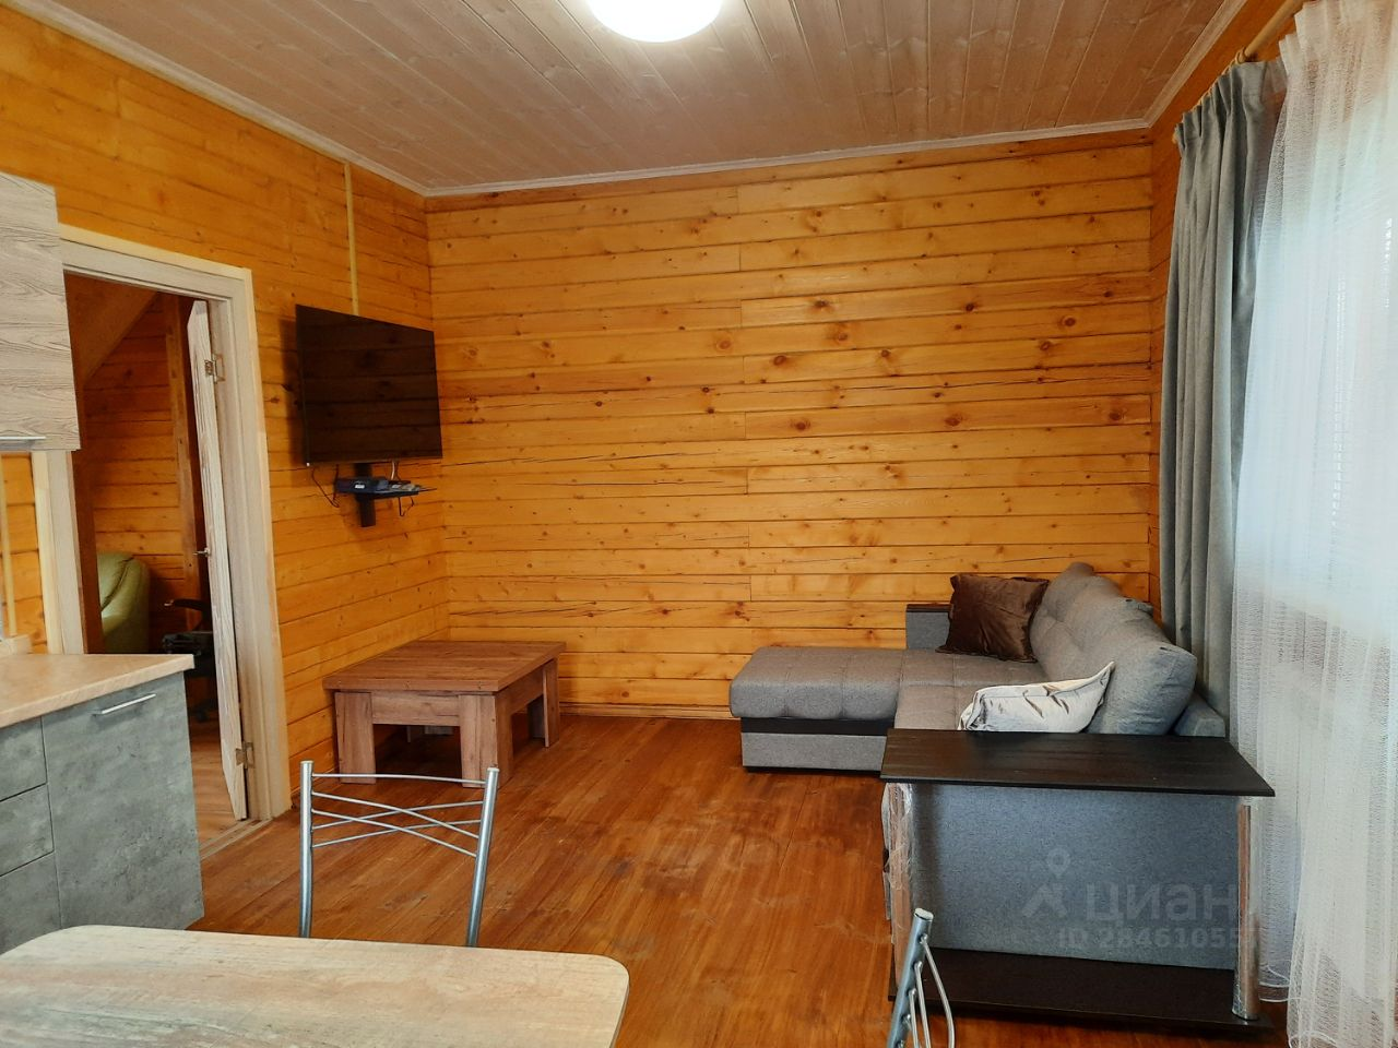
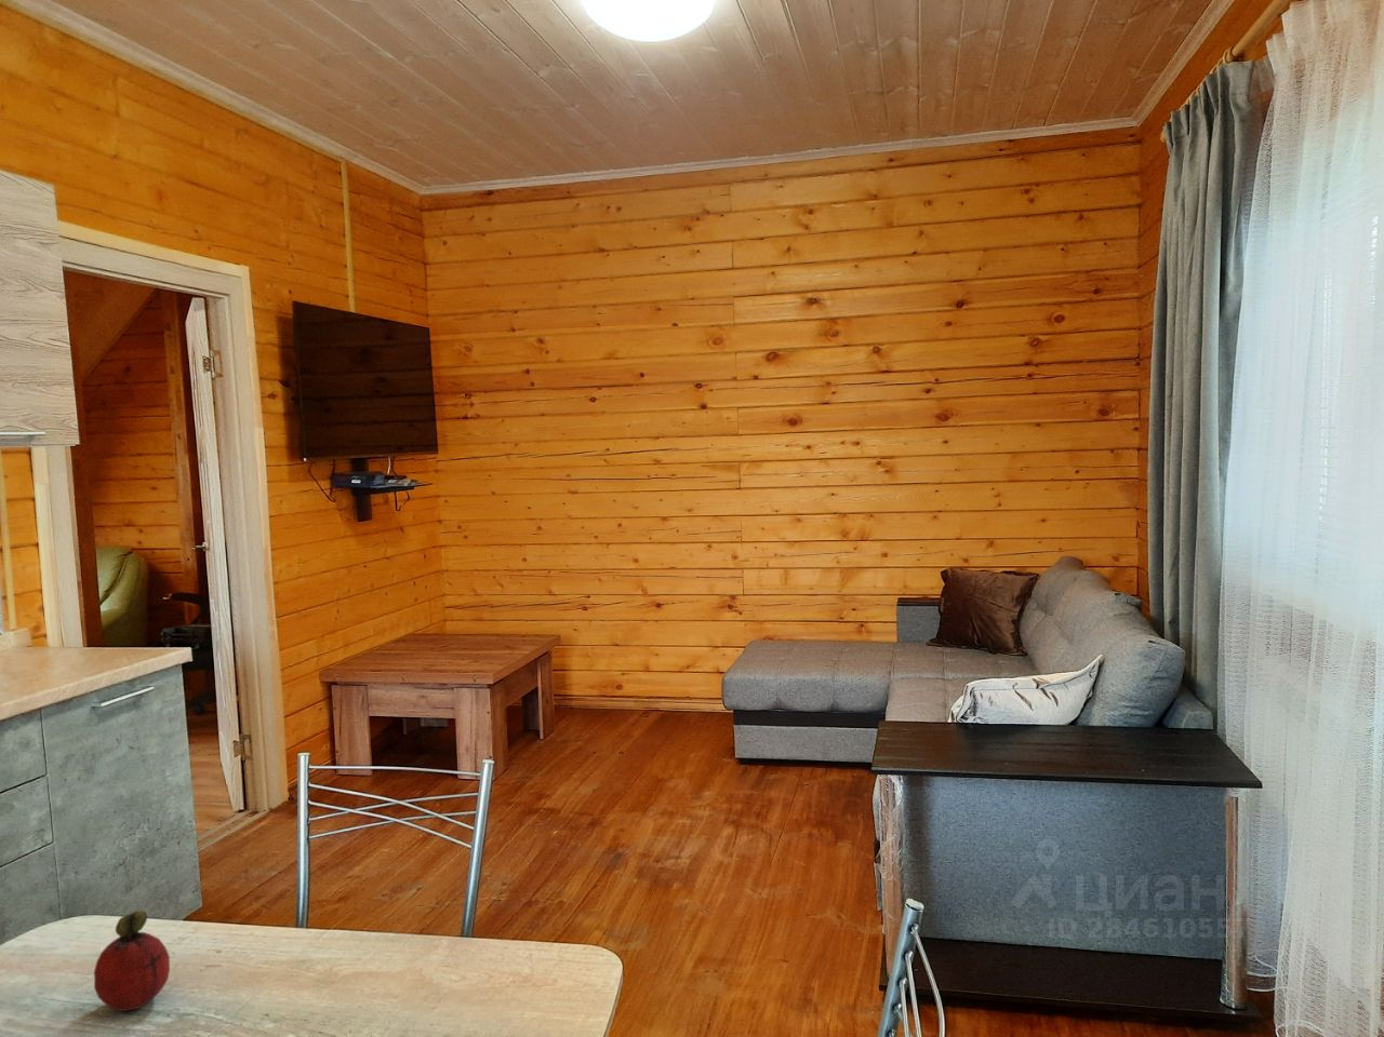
+ fruit (132, 962)
